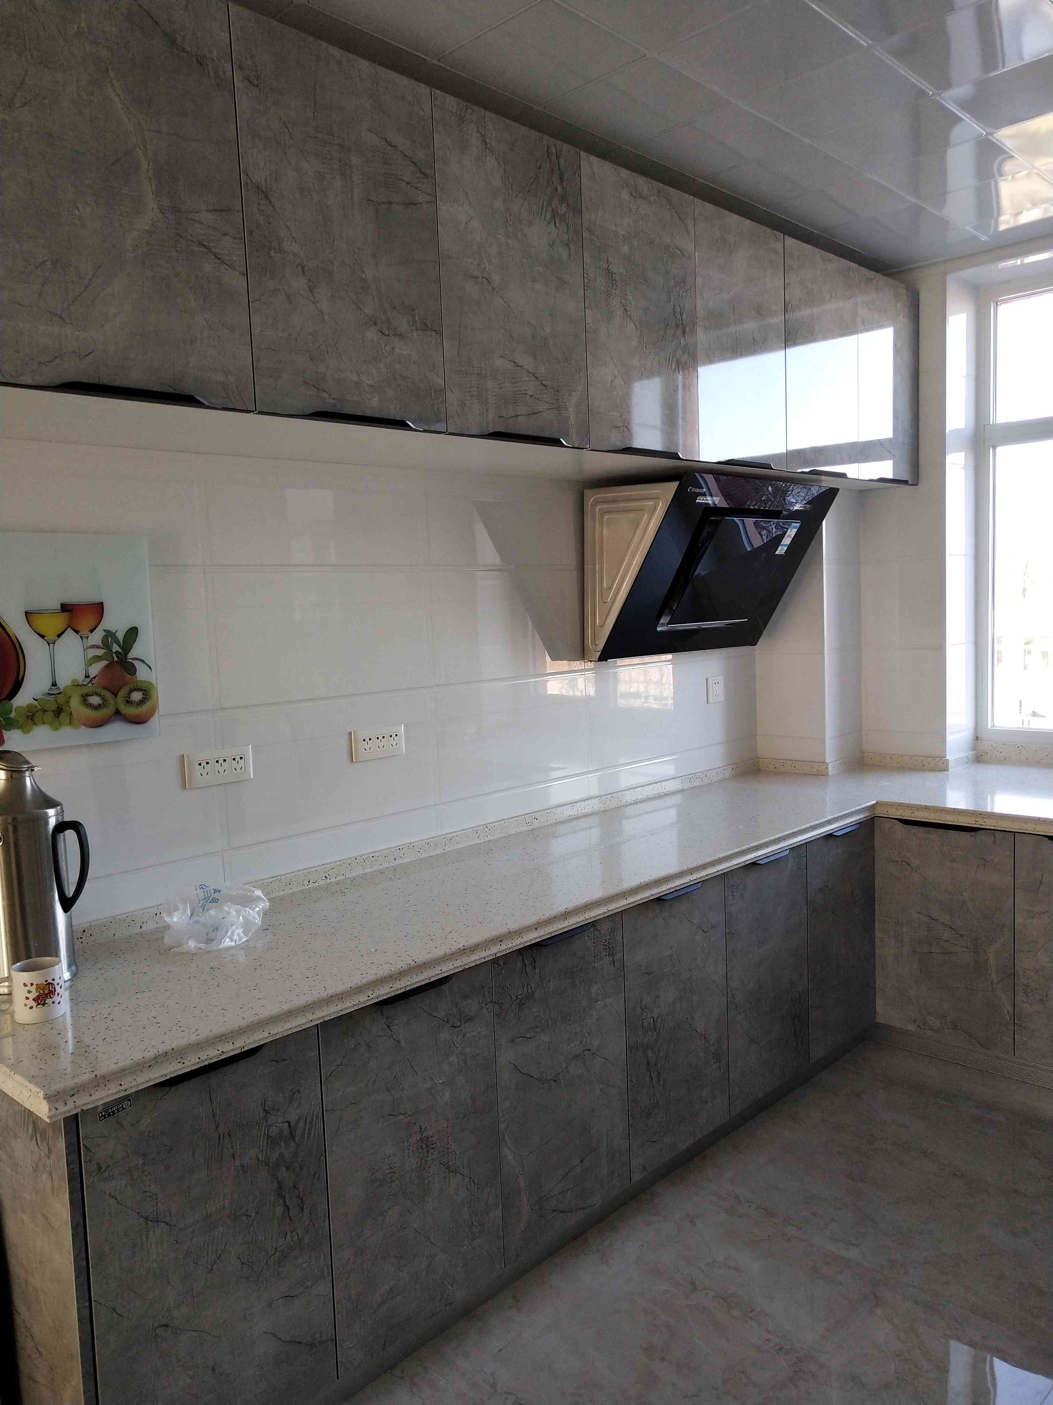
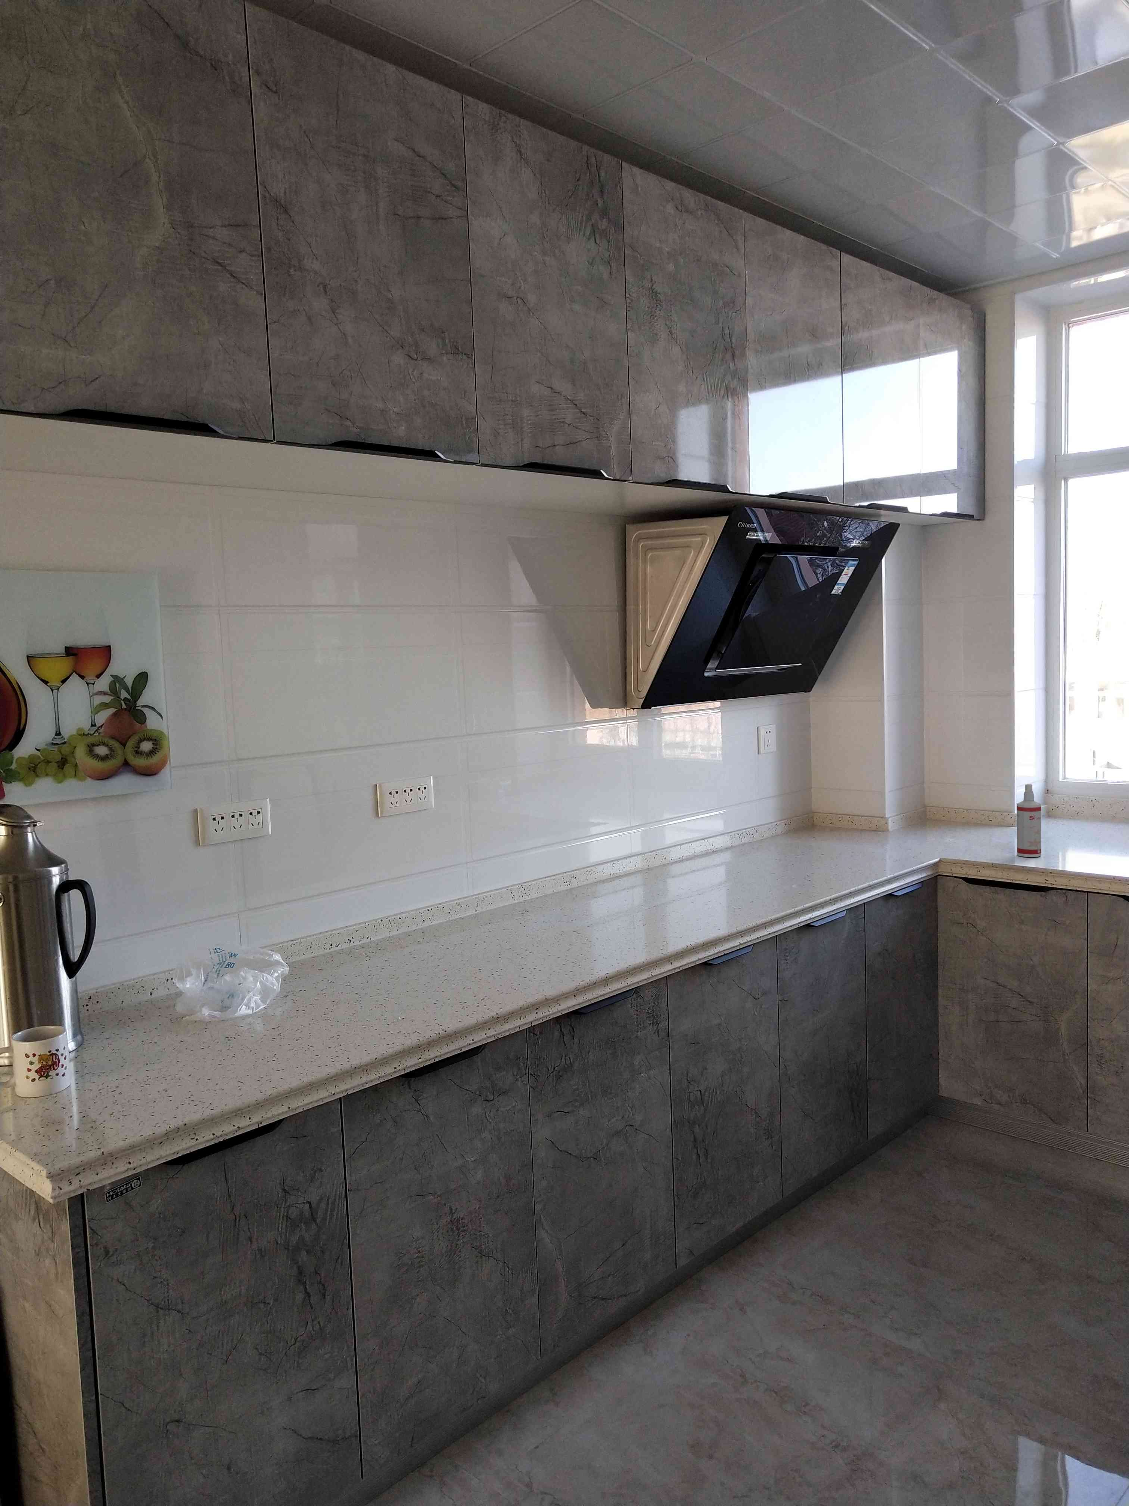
+ spray bottle (1028, 819)
